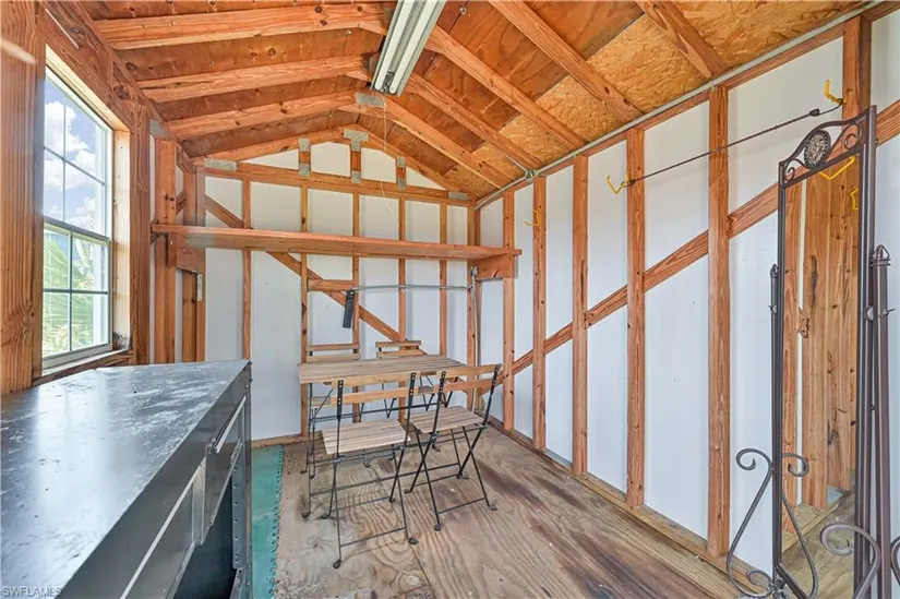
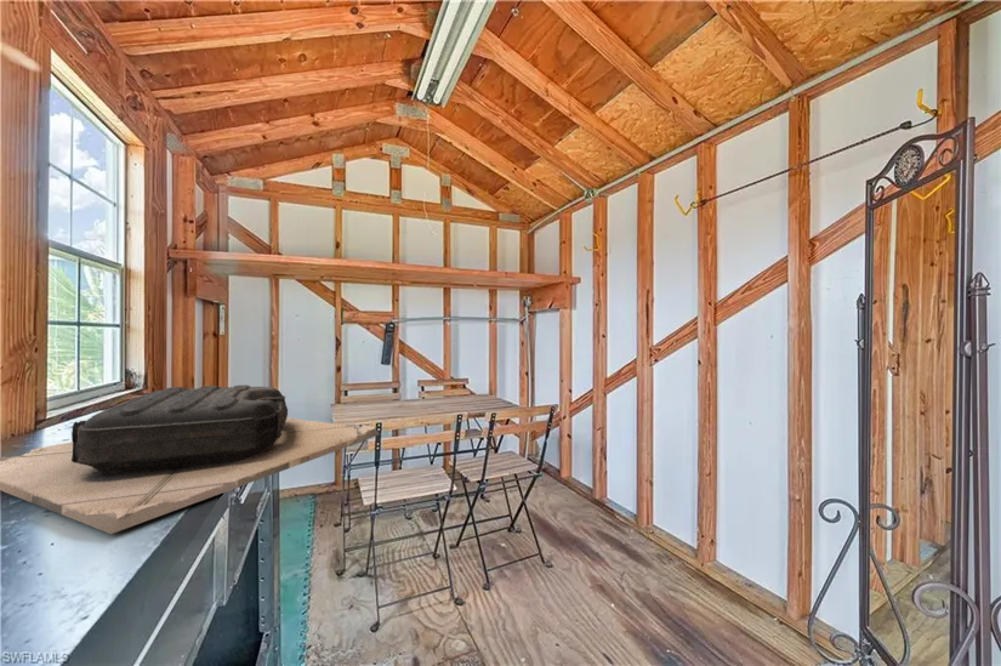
+ toolbox (199, 421)
